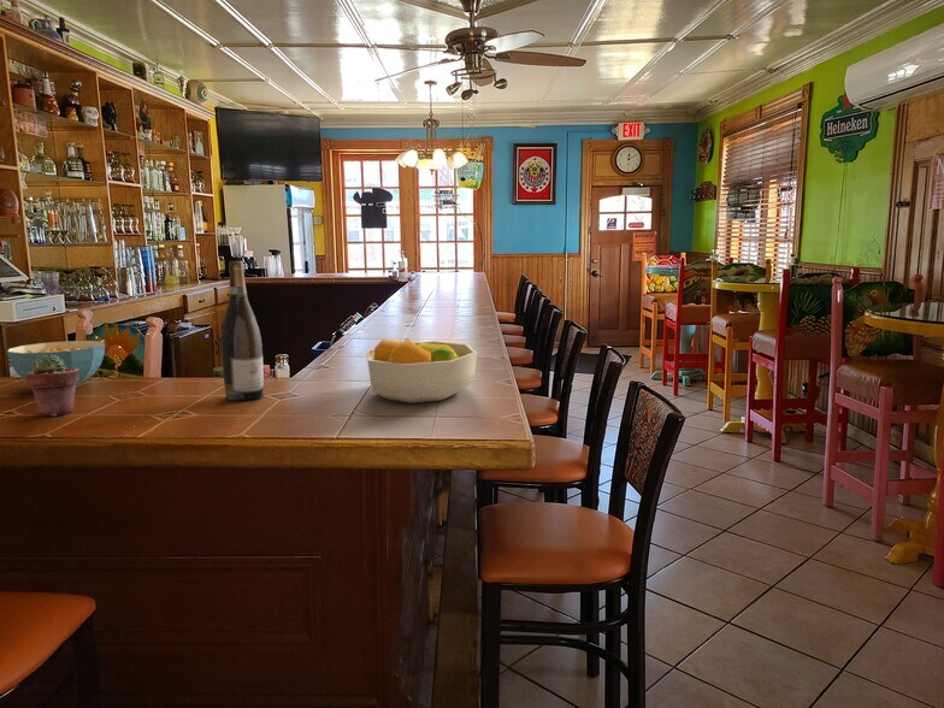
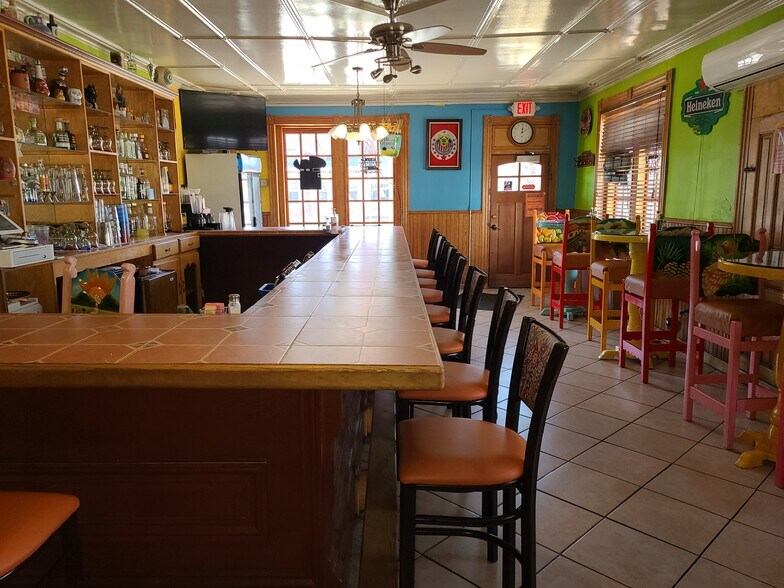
- wine bottle (240, 330)
- cereal bowl (64, 364)
- fruit bowl (420, 362)
- potted succulent (53, 383)
